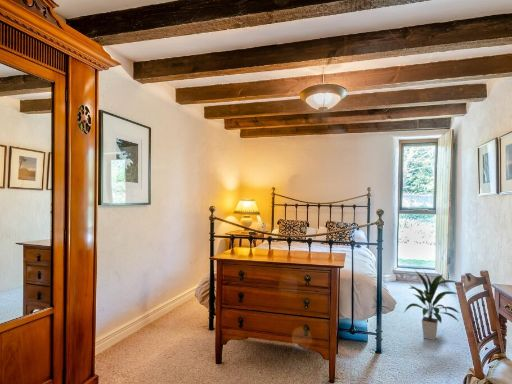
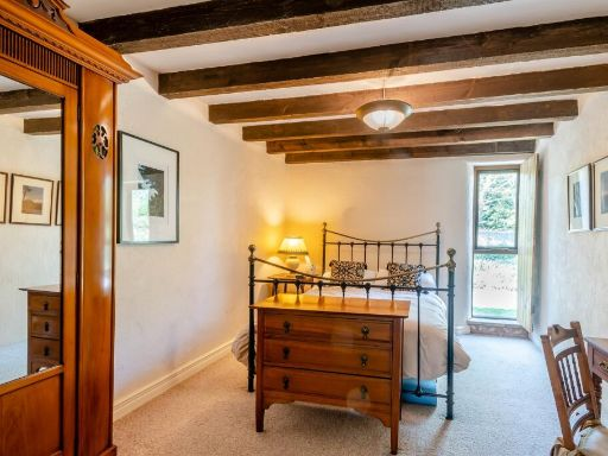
- indoor plant (431, 304)
